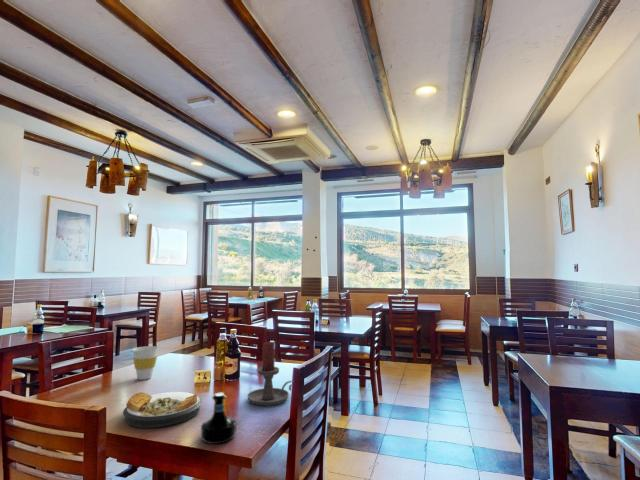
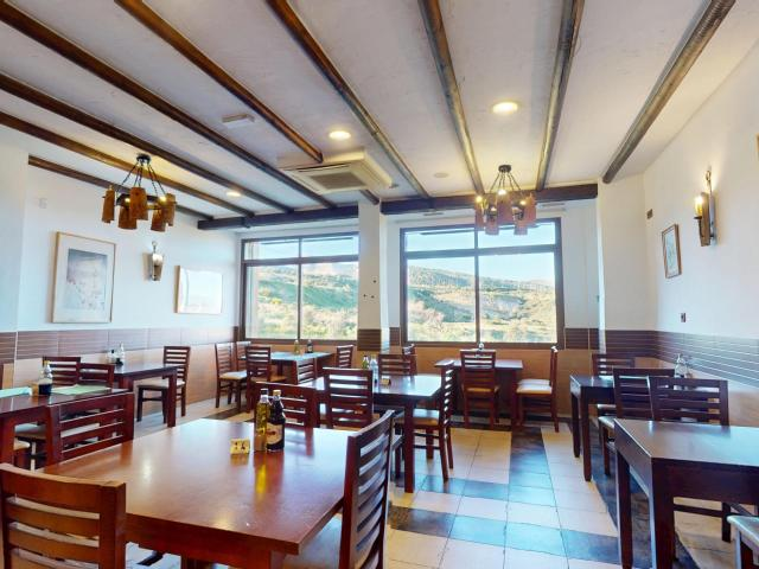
- candle holder (273, 369)
- plate (163, 405)
- tequila bottle (218, 415)
- cup (145, 363)
